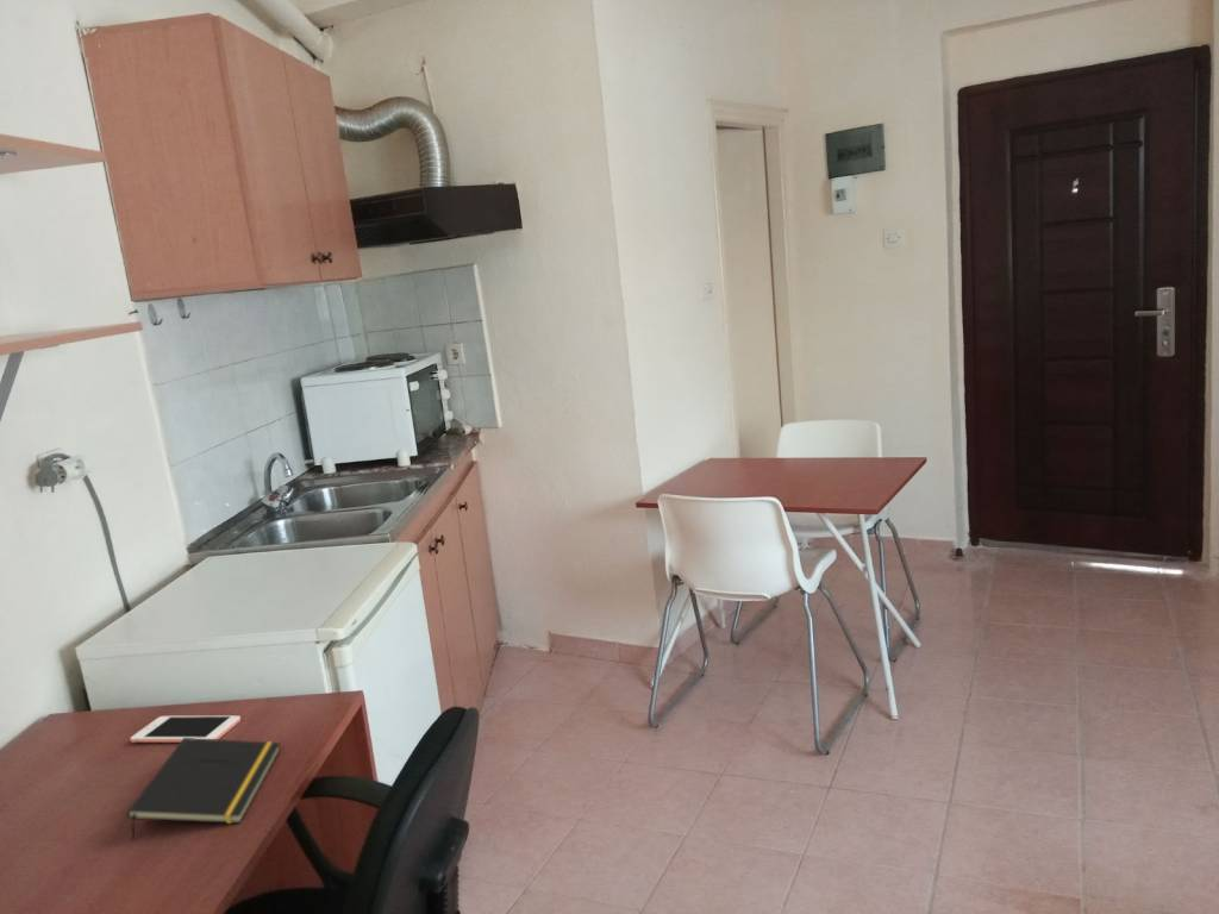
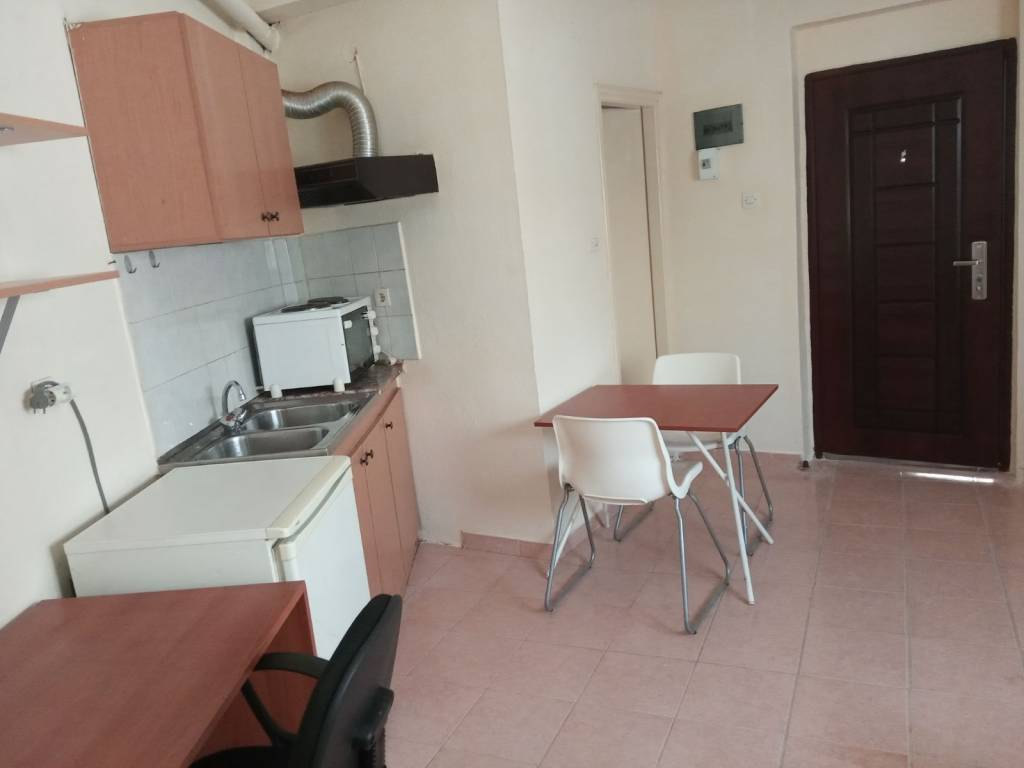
- notepad (210, 777)
- cell phone (186, 728)
